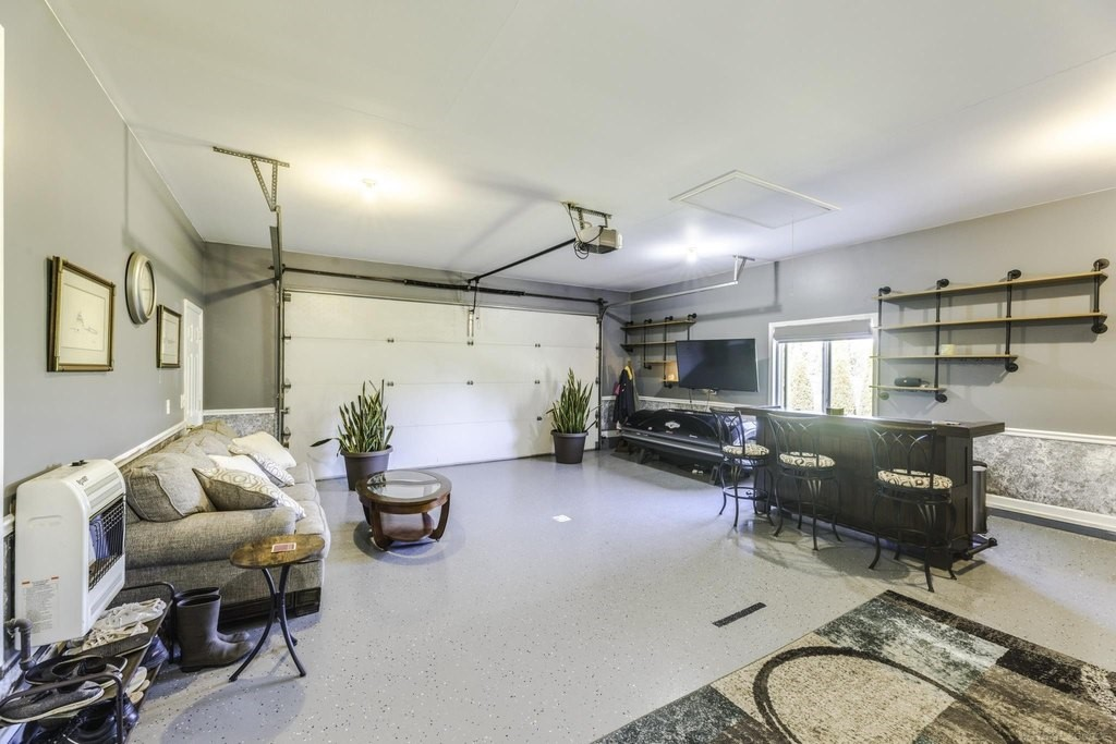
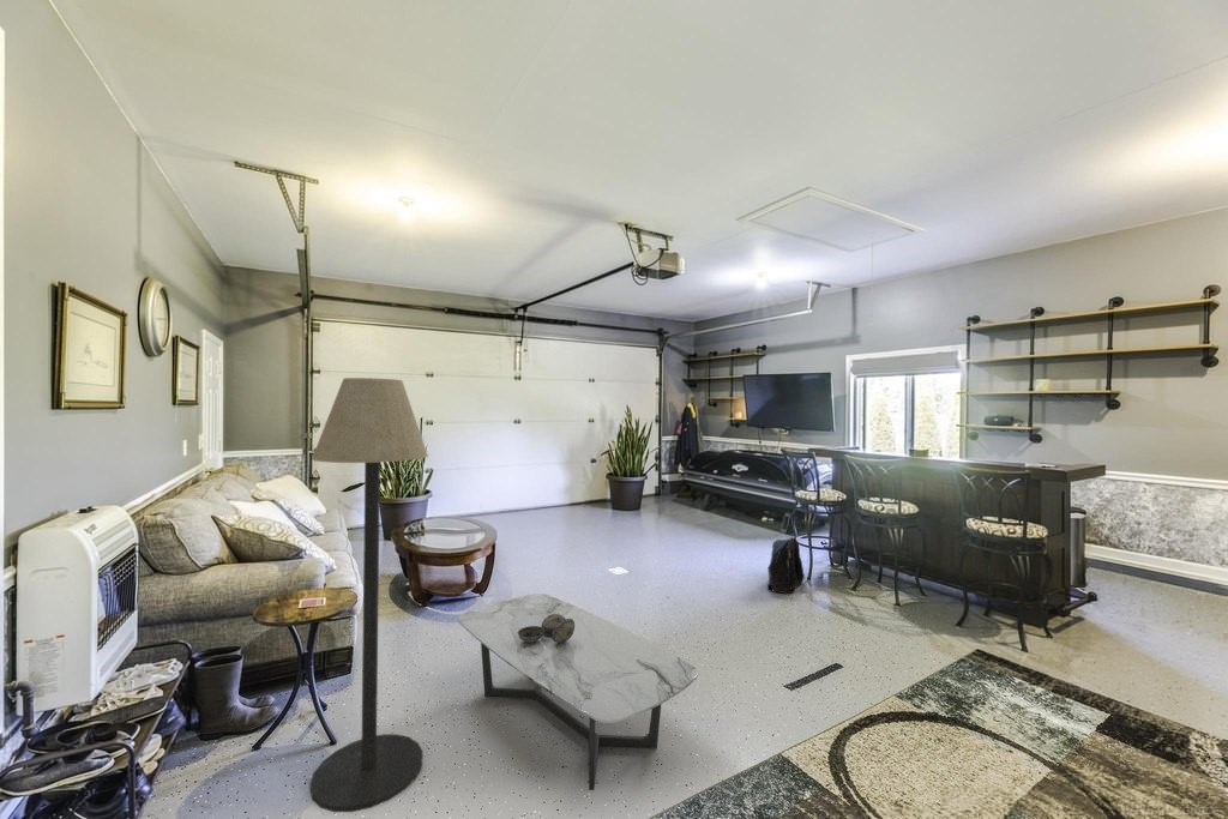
+ backpack (785, 560)
+ coffee table (564, 680)
+ decorative bowl (549, 624)
+ floor lamp (371, 576)
